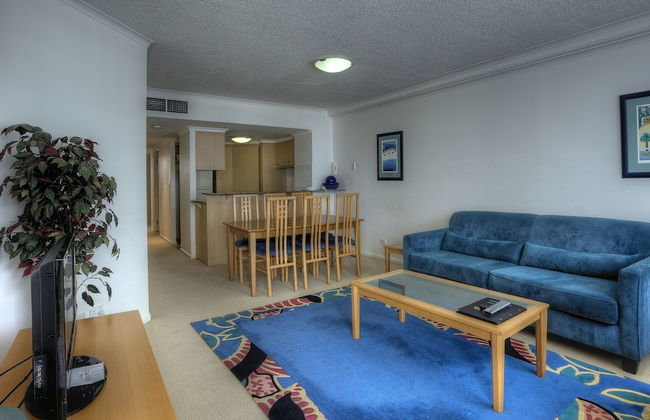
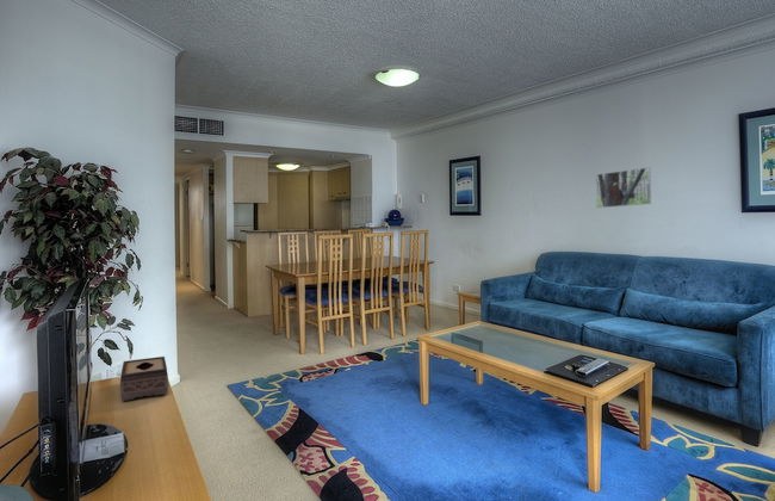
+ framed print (622, 188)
+ tissue box (144, 376)
